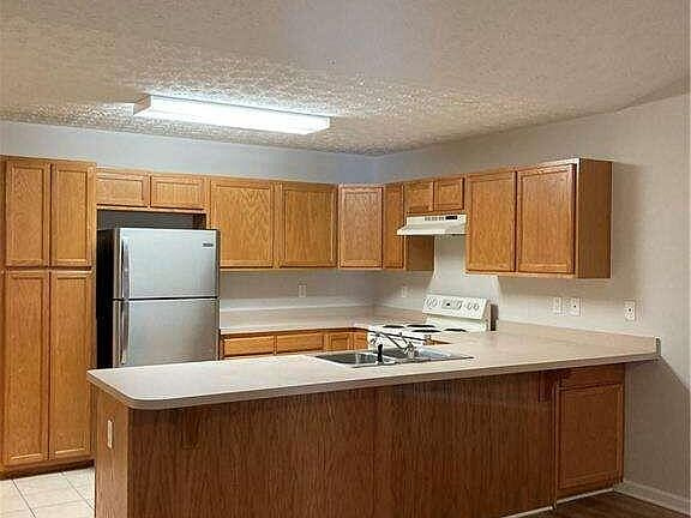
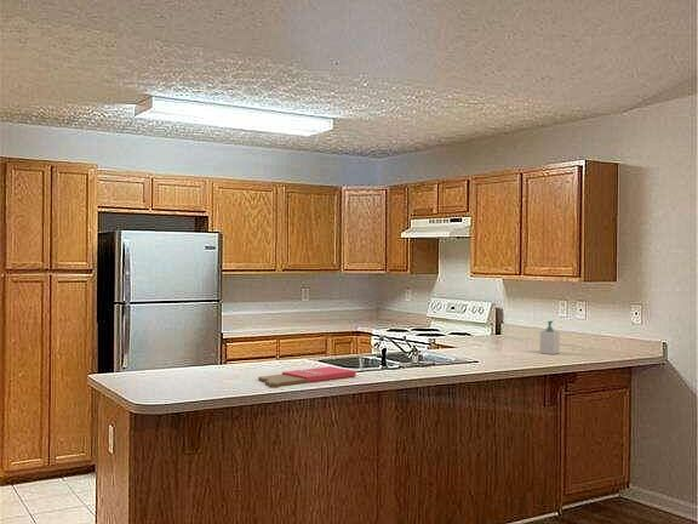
+ cutting board (303, 375)
+ soap bottle (549, 336)
